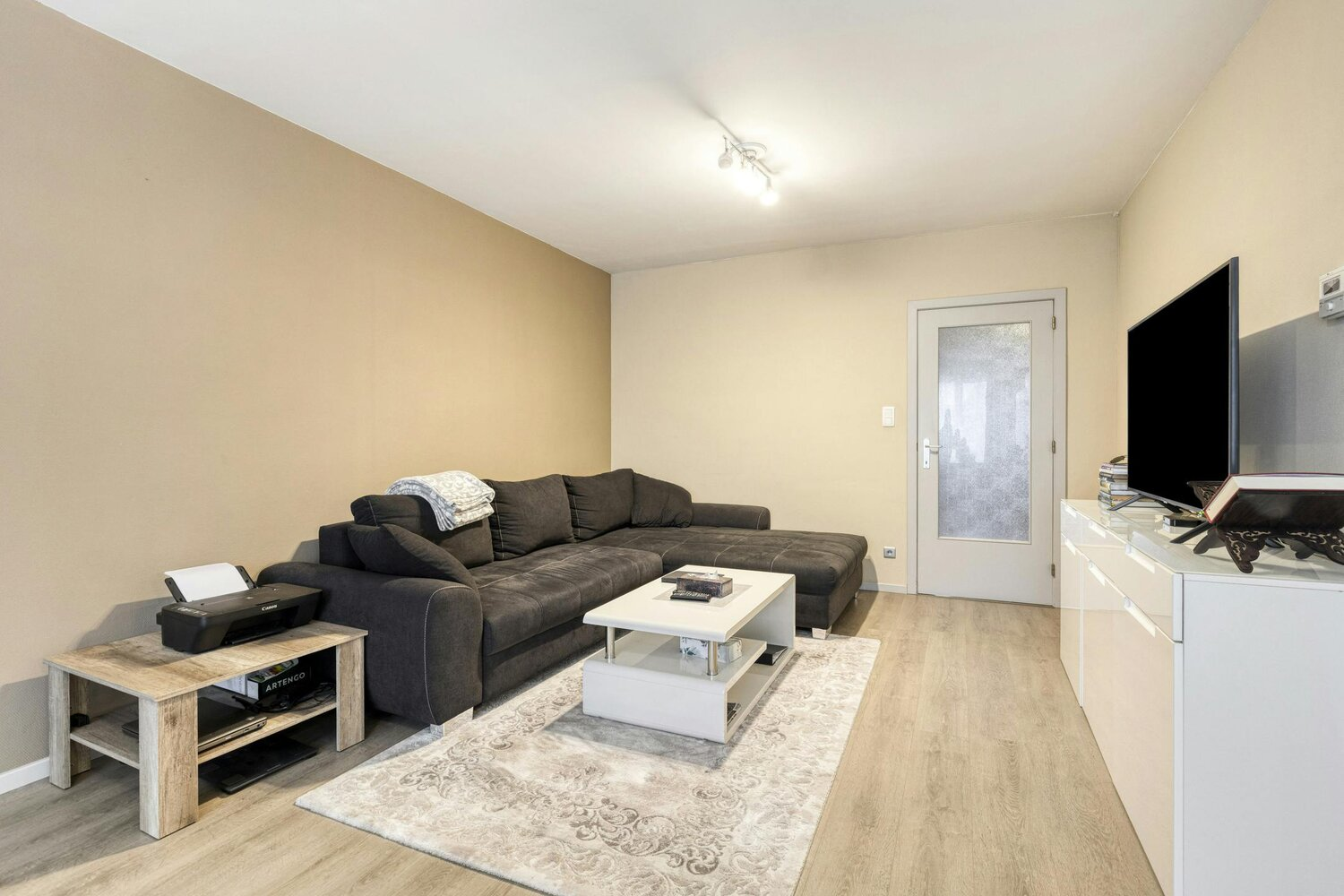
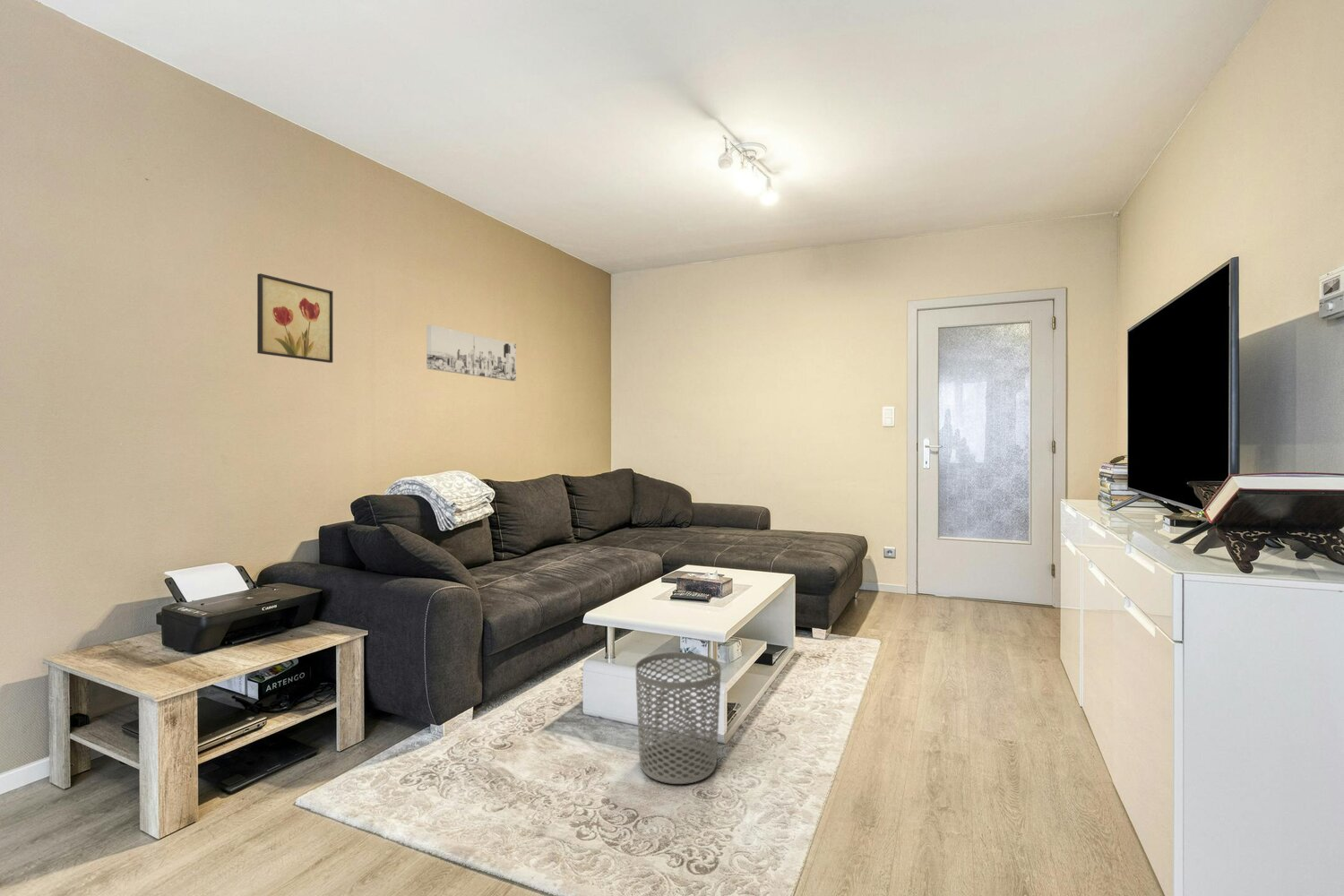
+ wall art (475, 355)
+ waste bin (678, 716)
+ wall art (296, 321)
